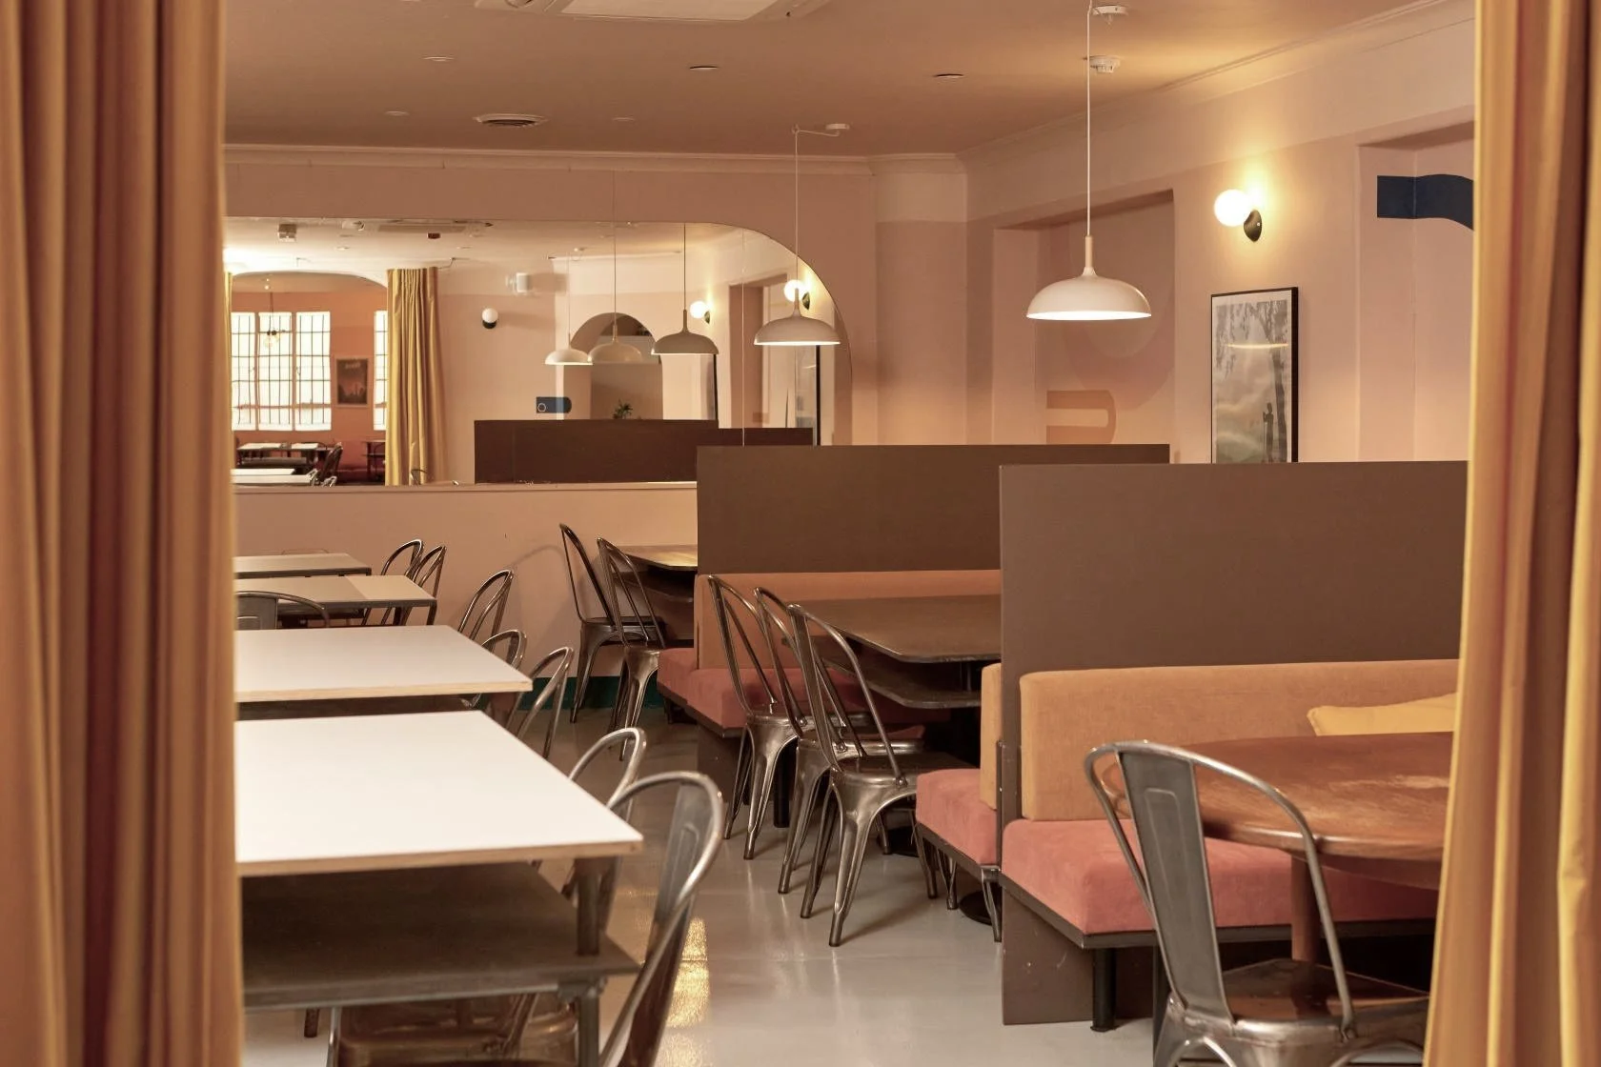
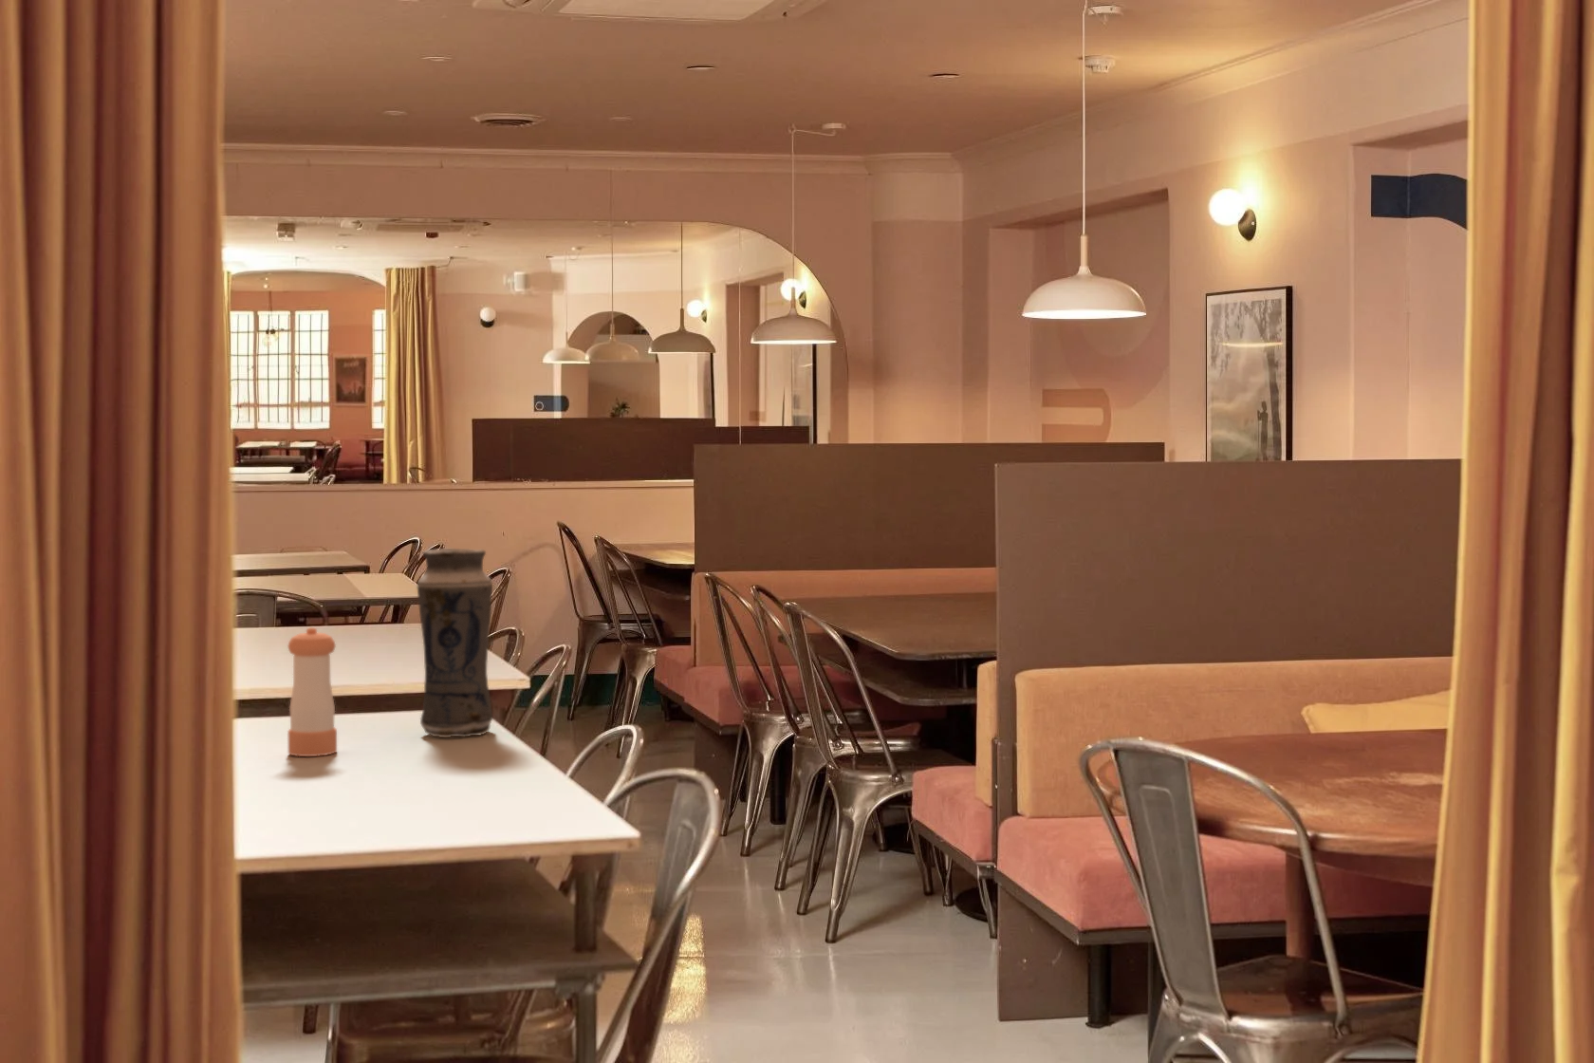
+ pepper shaker (311, 690)
+ vase (455, 641)
